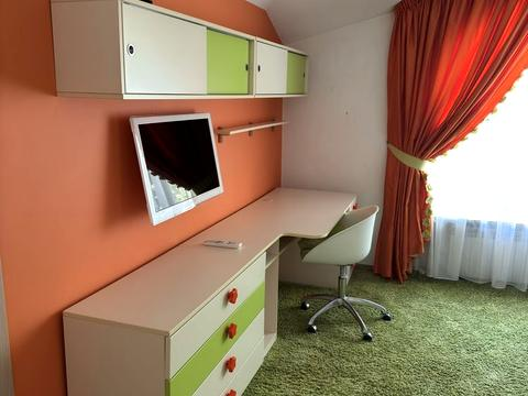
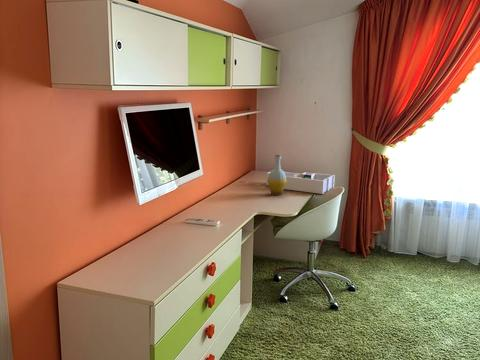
+ desk organizer (298, 180)
+ bottle (277, 174)
